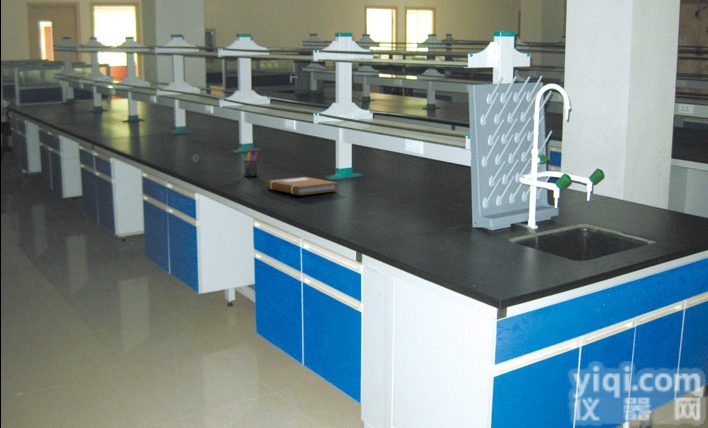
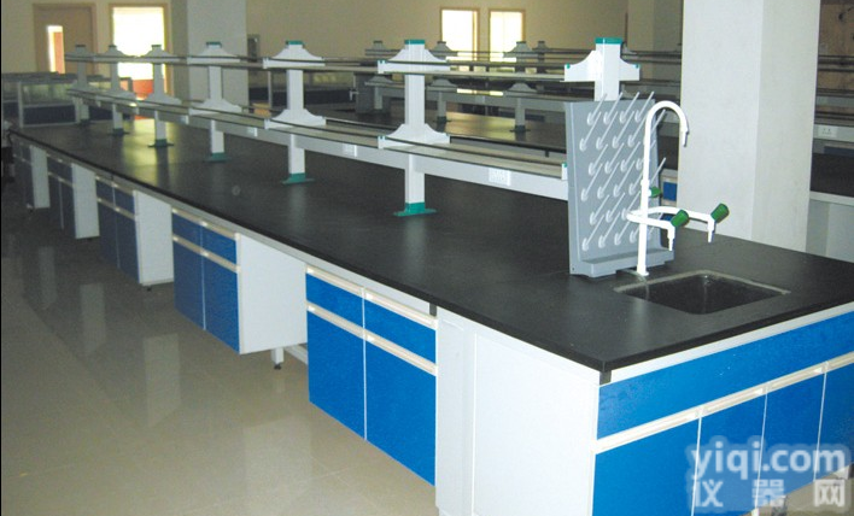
- pen holder (249, 162)
- notebook (300, 185)
